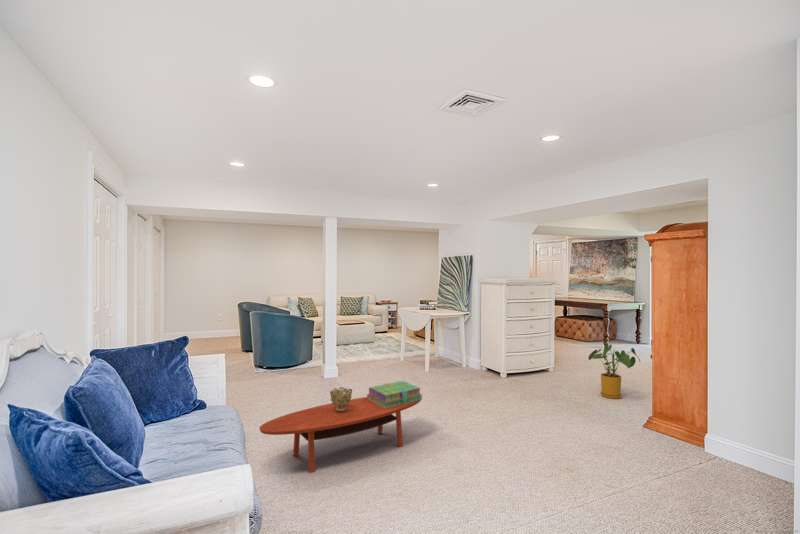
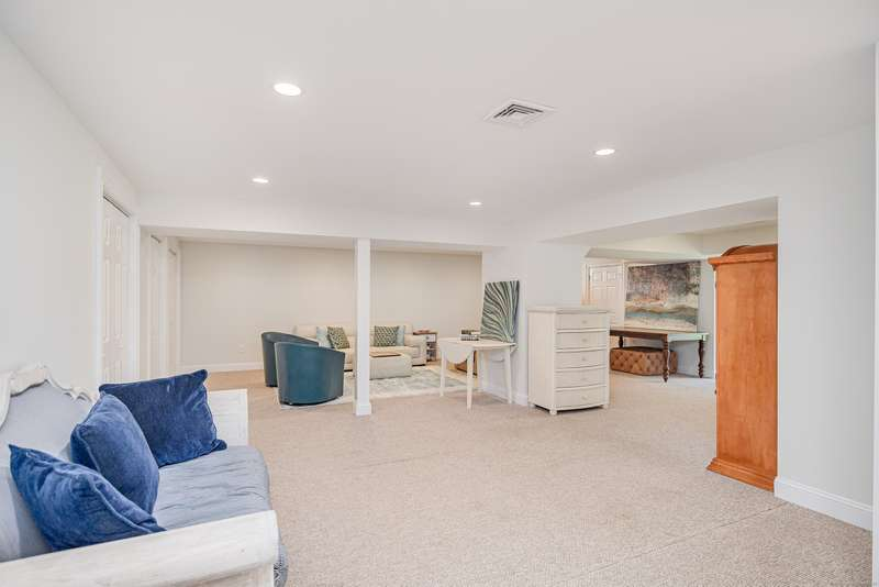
- coffee table (349, 430)
- house plant (613, 370)
- stack of books (394, 393)
- decorative bowl (341, 400)
